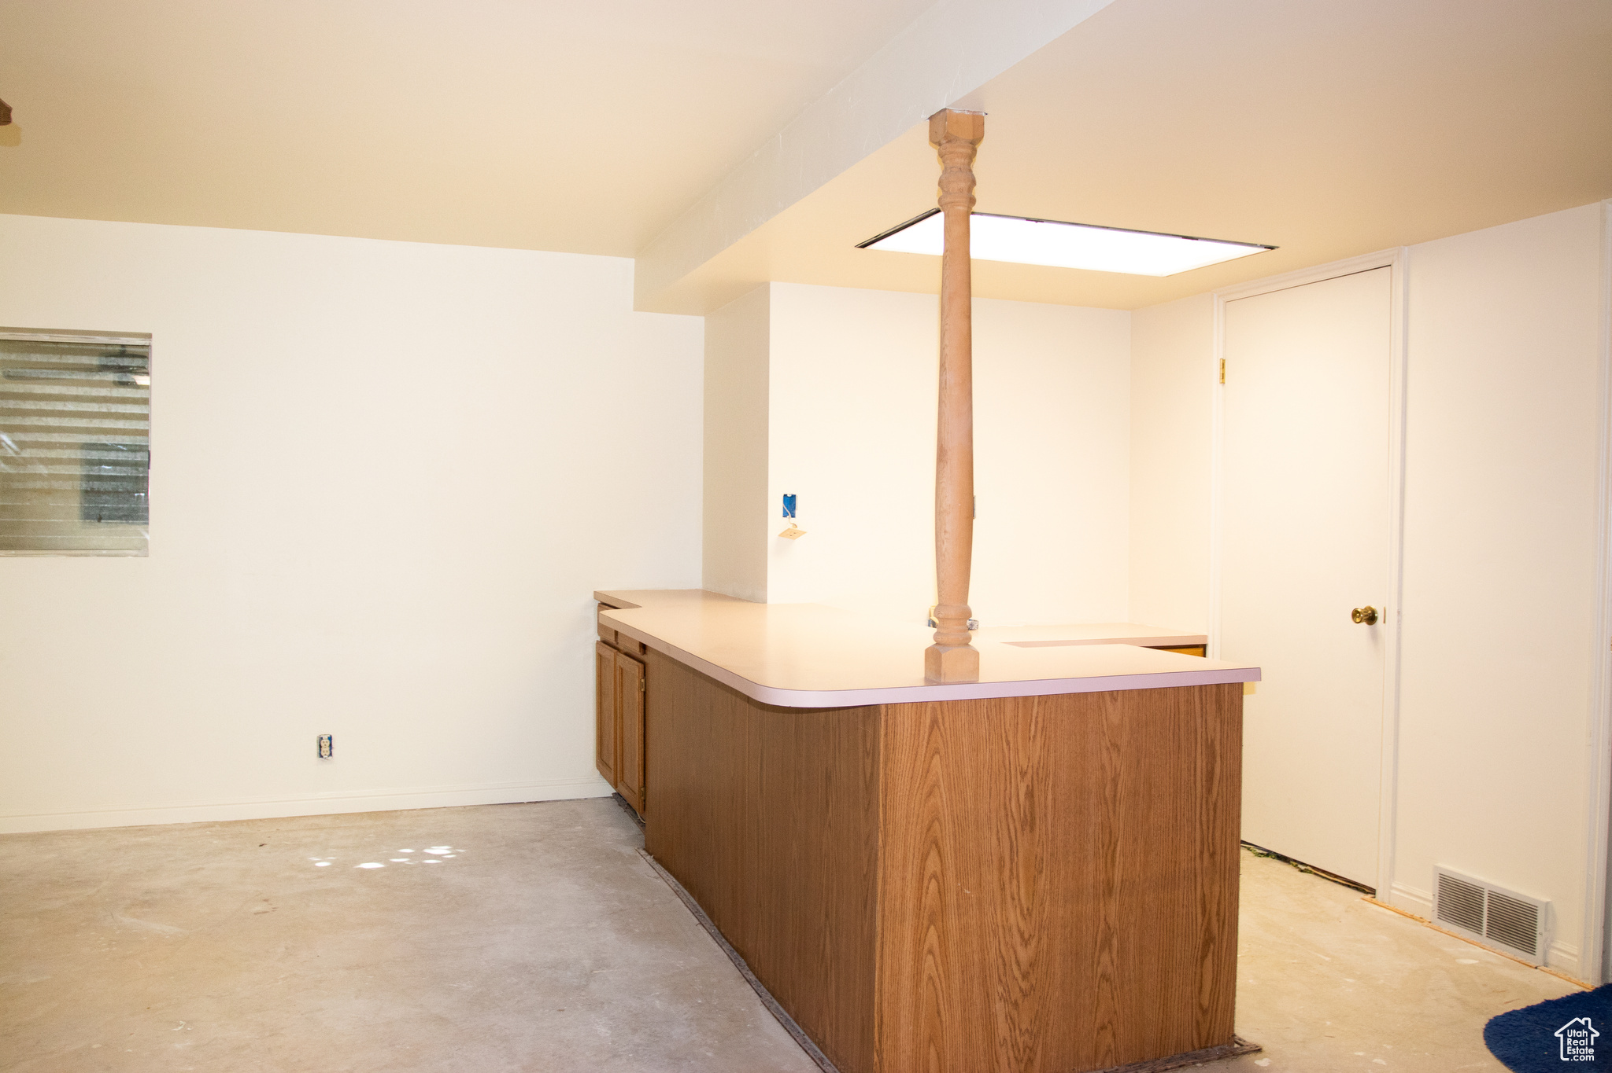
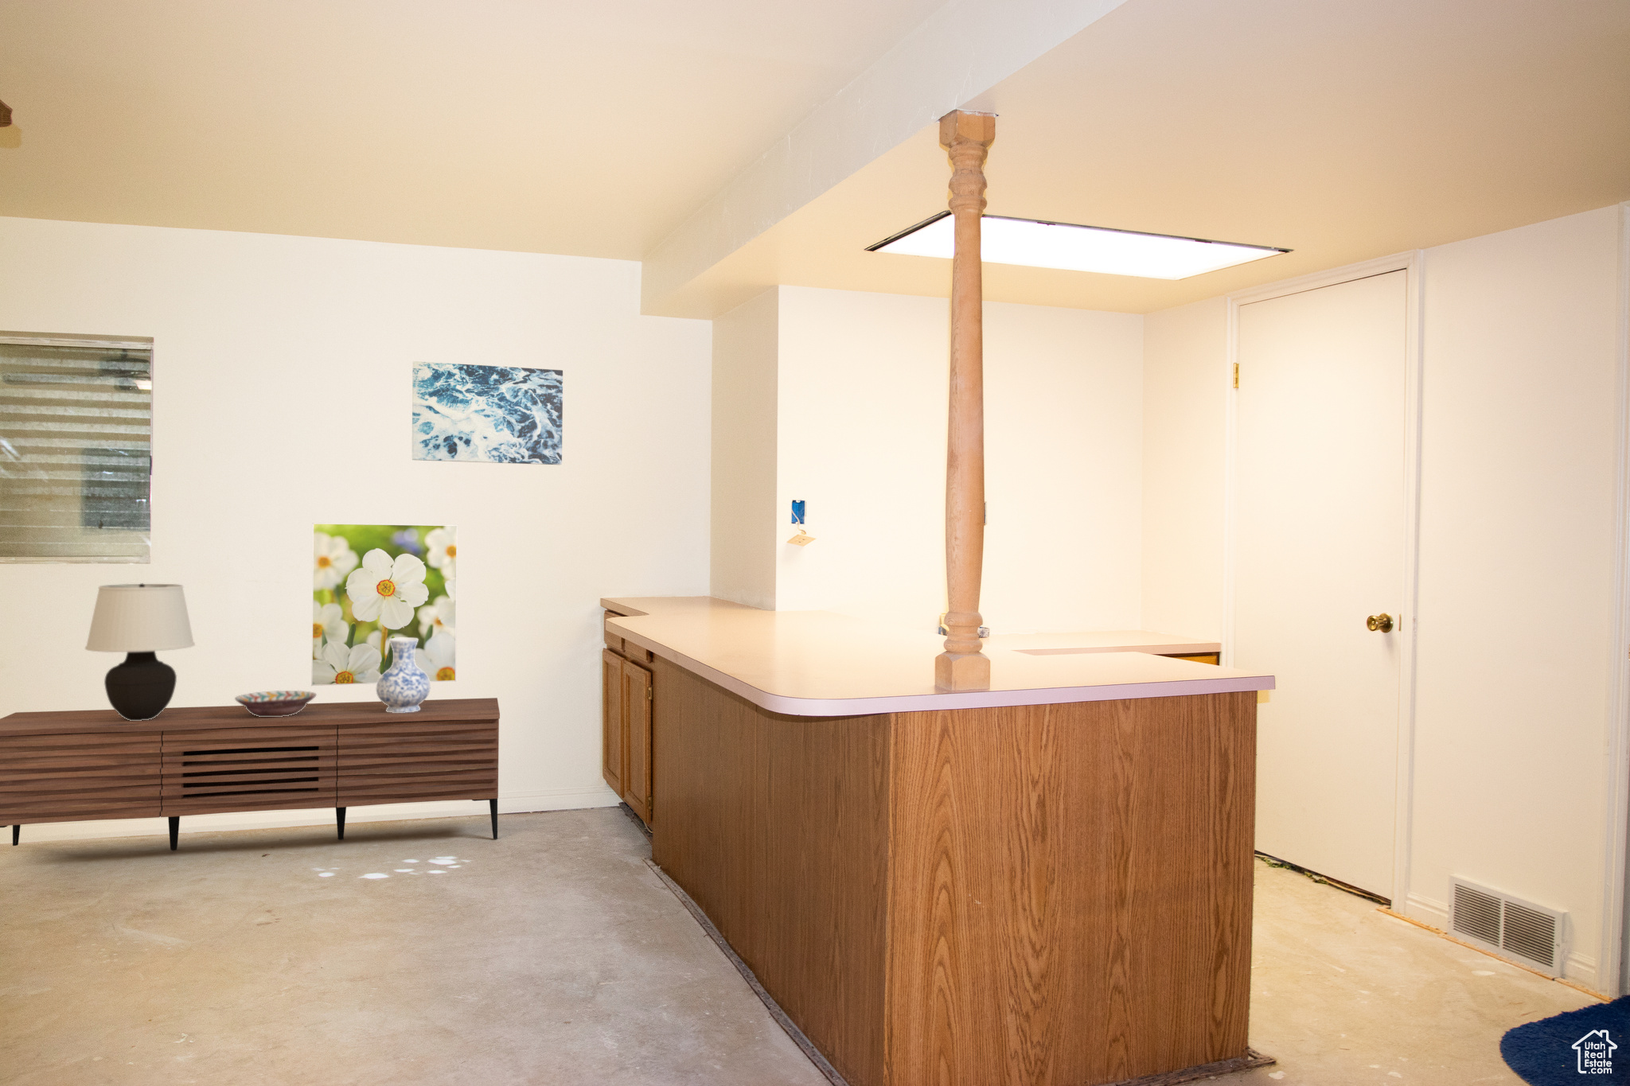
+ wall art (488, 413)
+ sideboard (261, 778)
+ decorative bowl (276, 704)
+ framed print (385, 604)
+ table lamp (141, 650)
+ vase (404, 674)
